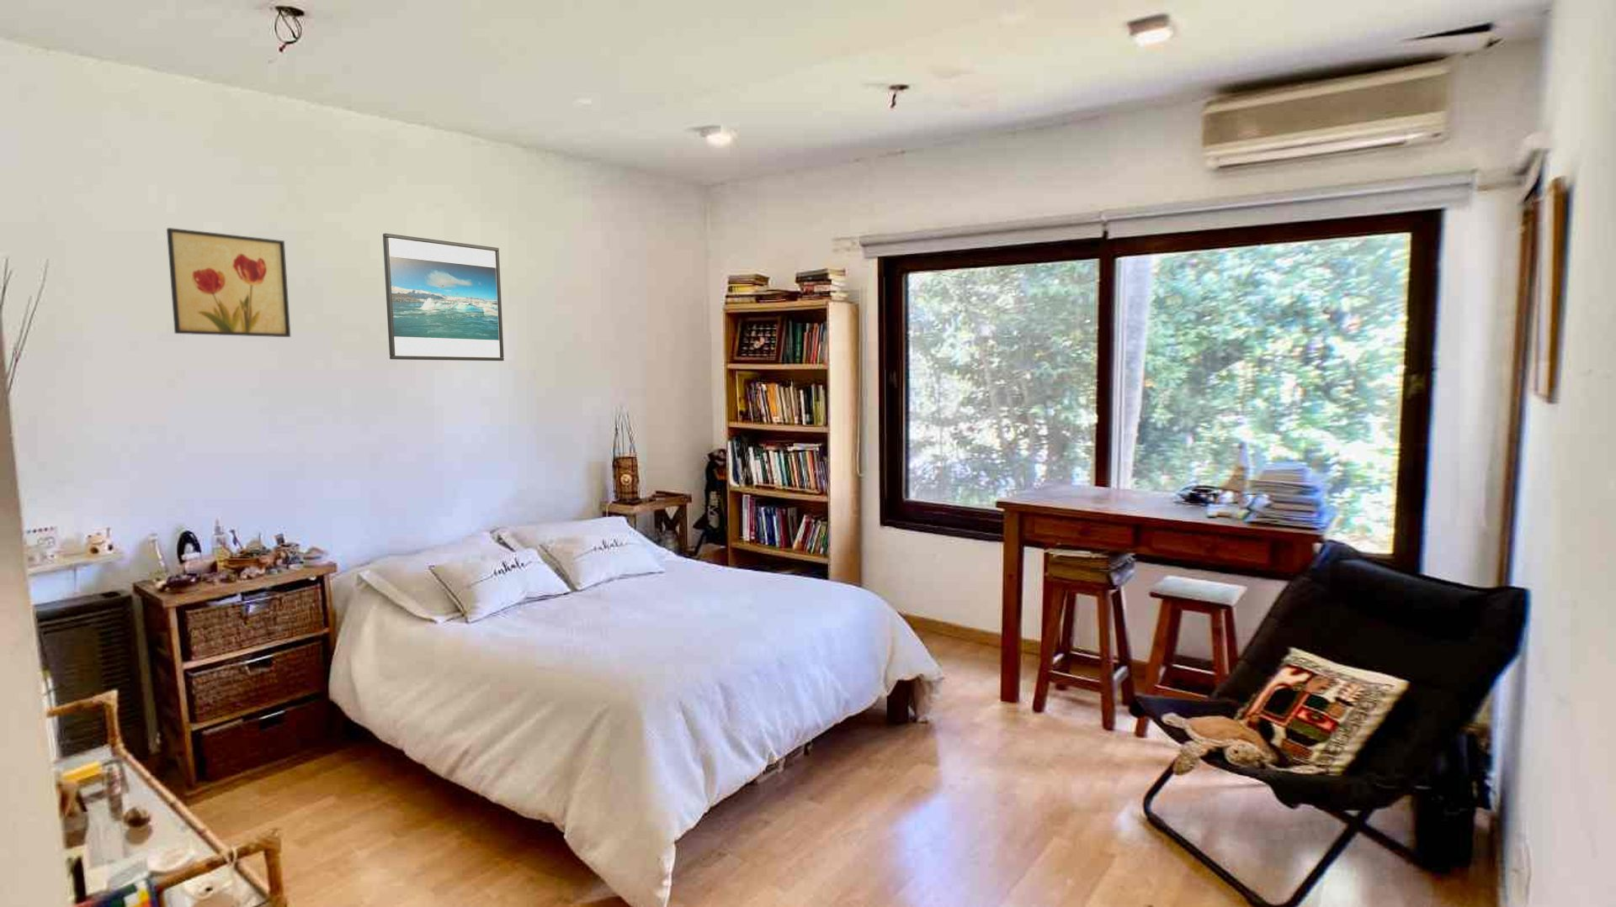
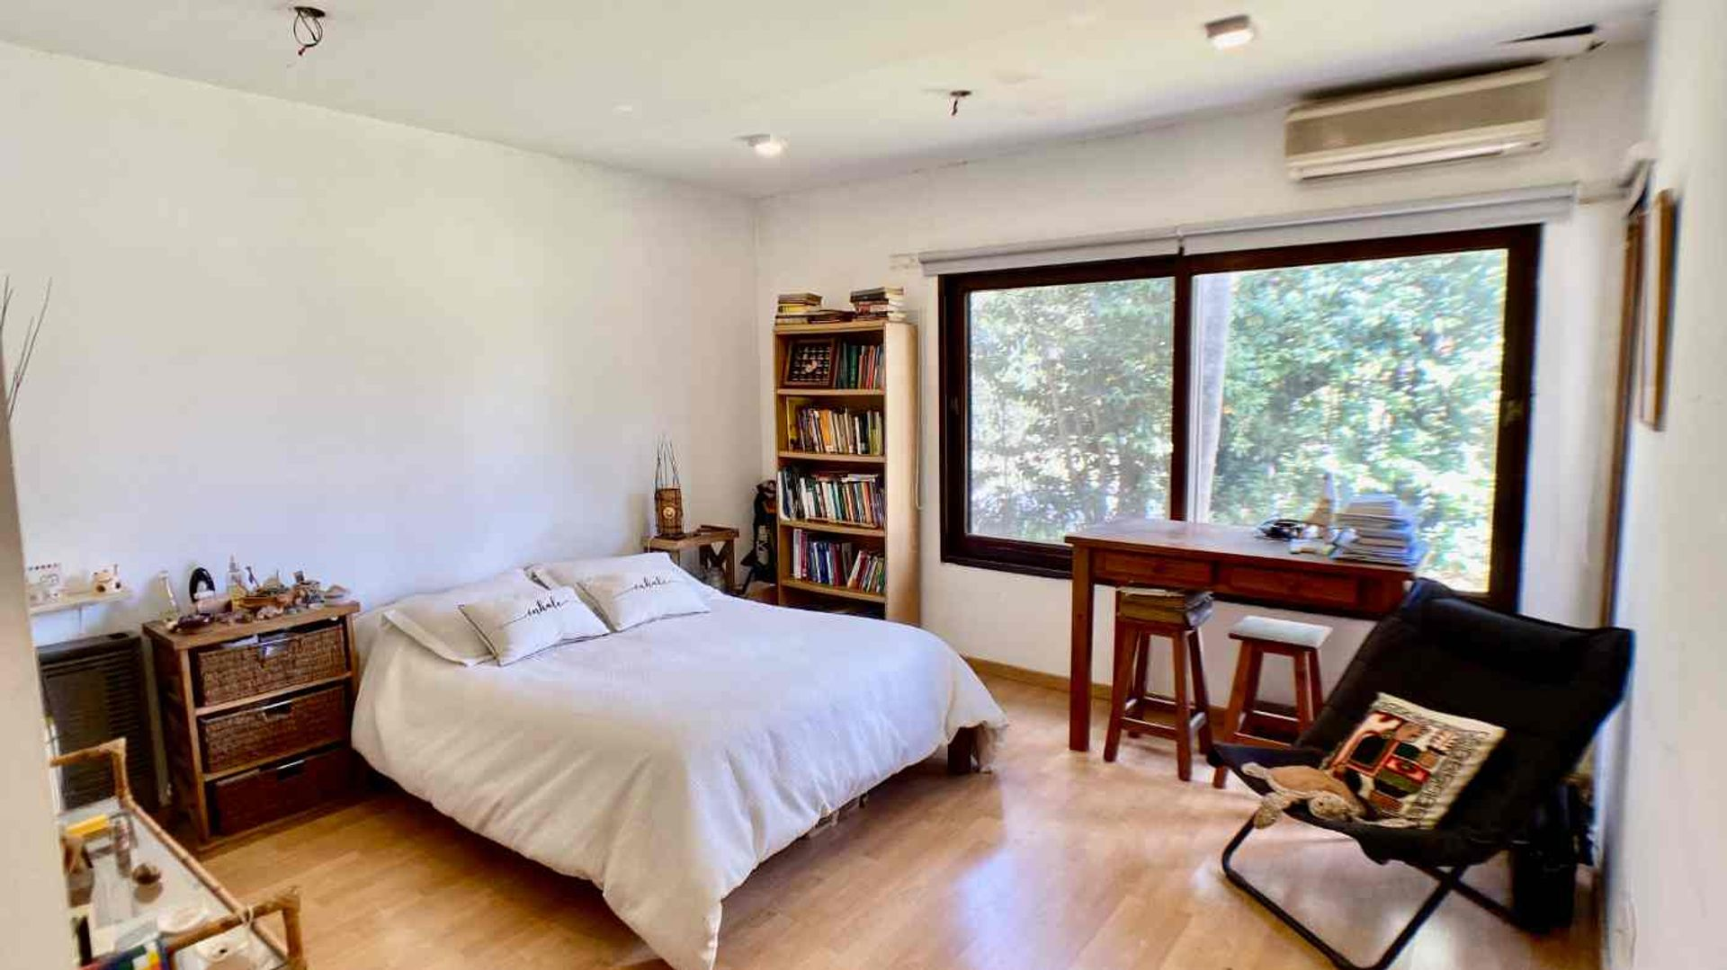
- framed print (446, 300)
- wall art (231, 285)
